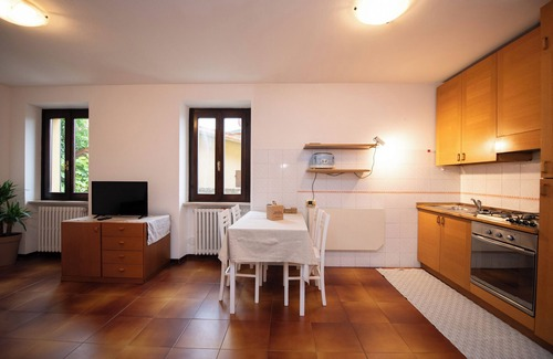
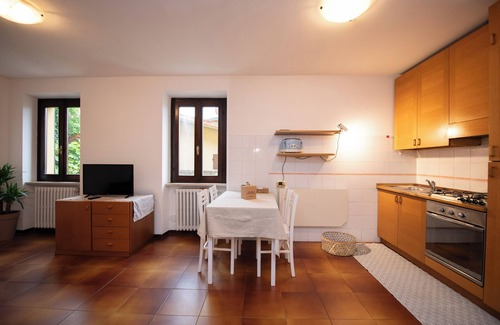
+ basket (338, 243)
